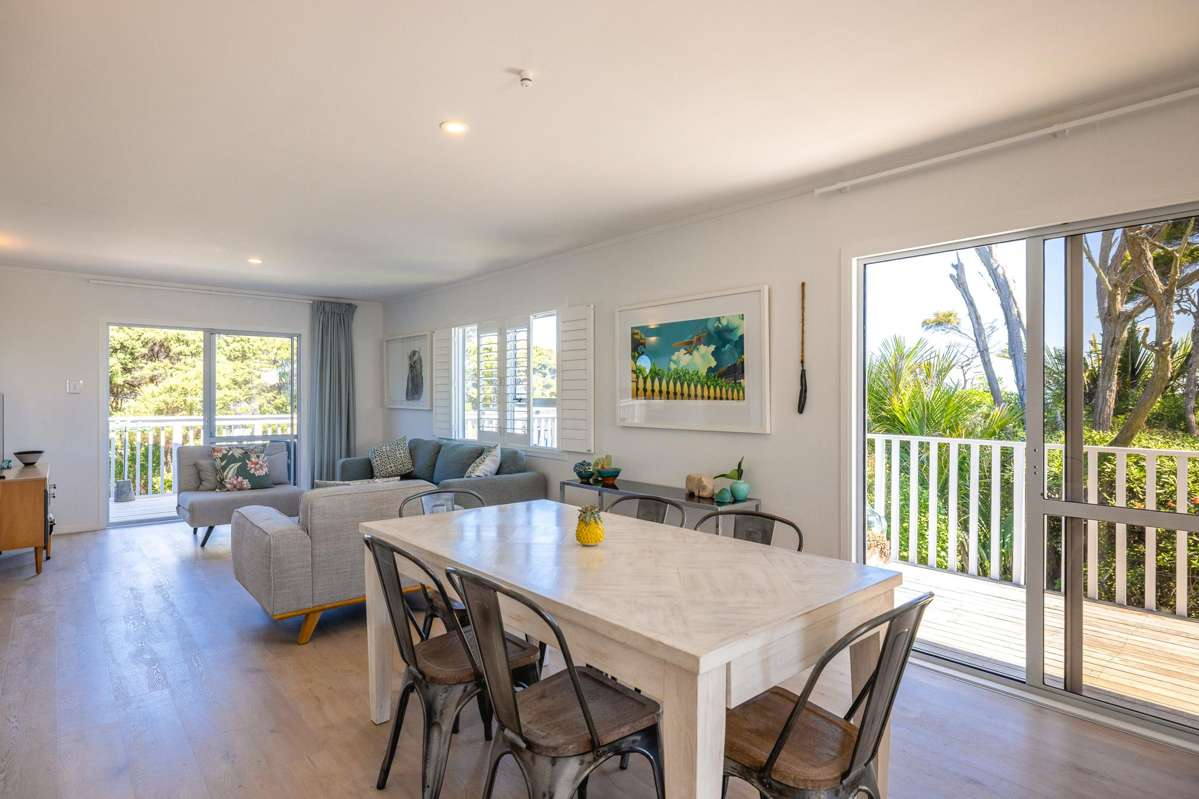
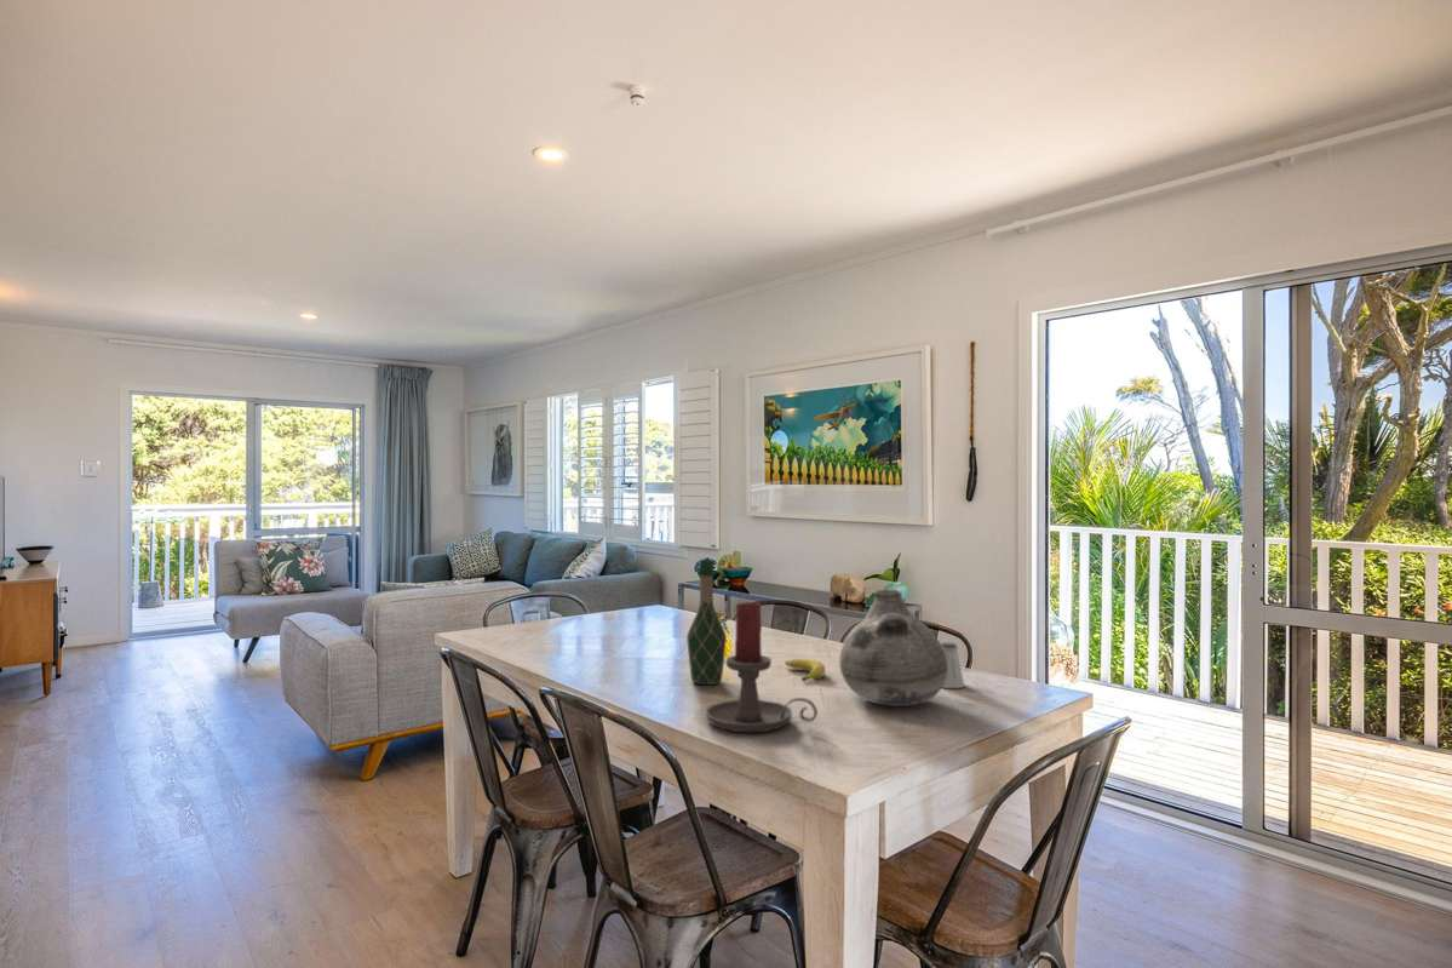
+ fruit (803, 668)
+ wine bottle (706, 620)
+ candle holder (761, 661)
+ vase (893, 645)
+ saltshaker (948, 664)
